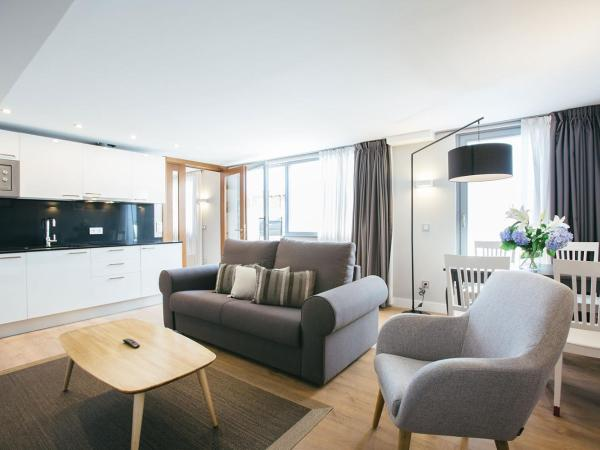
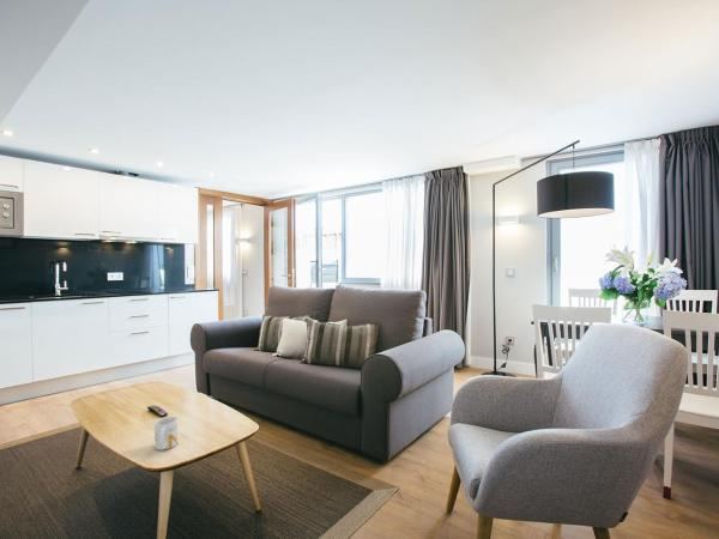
+ mug (167, 434)
